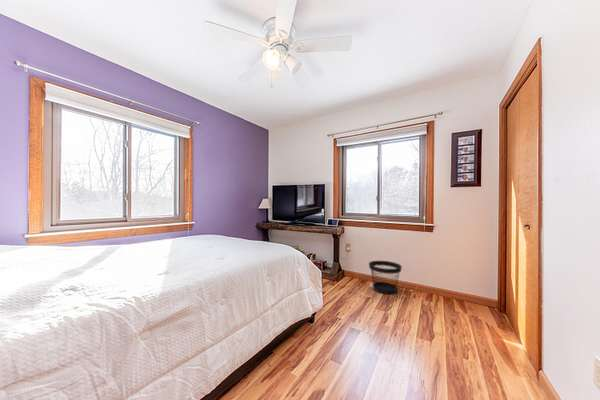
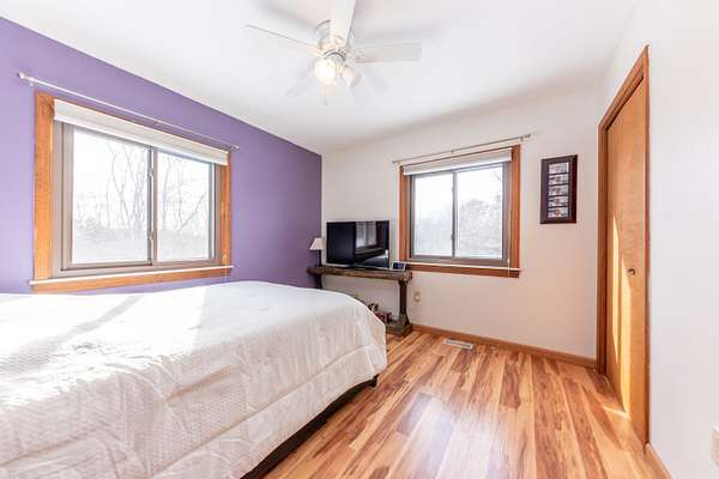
- wastebasket (384, 276)
